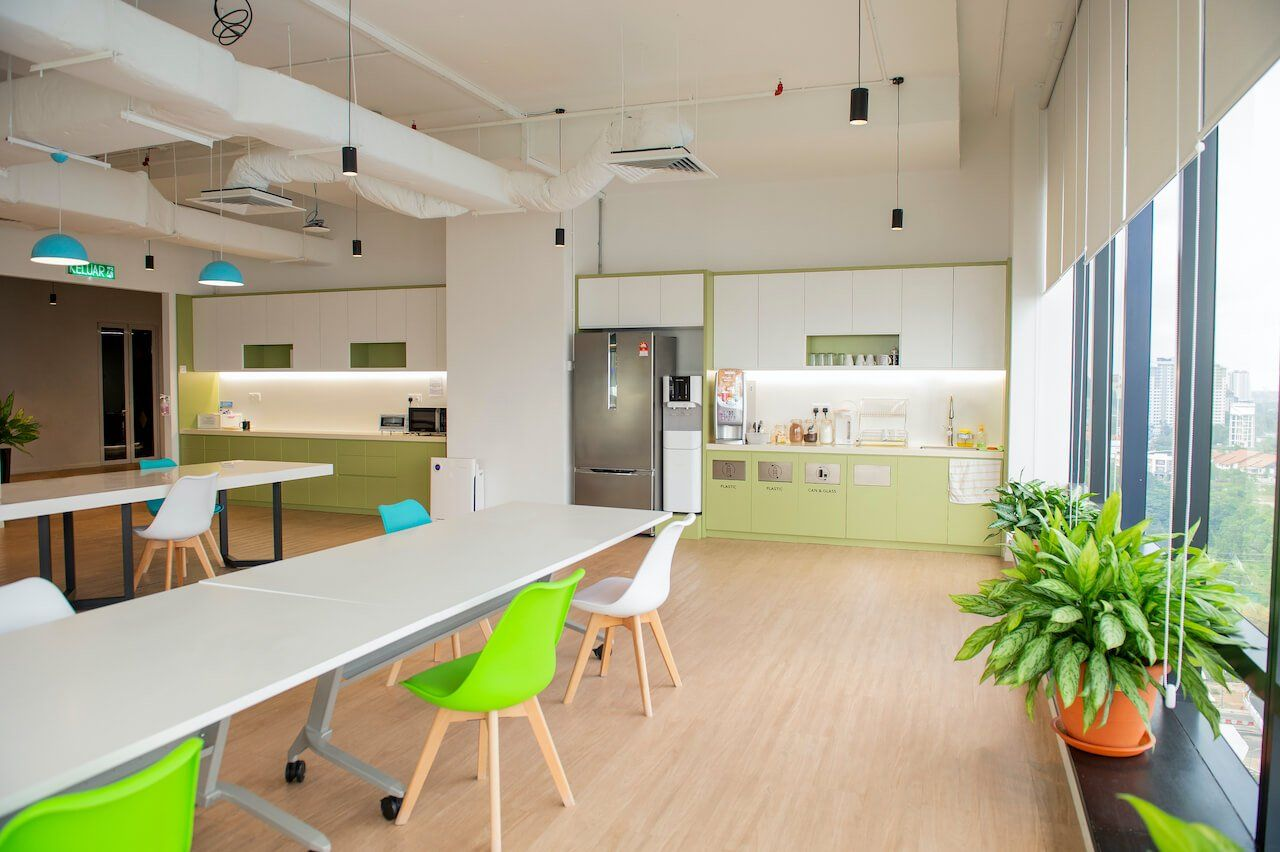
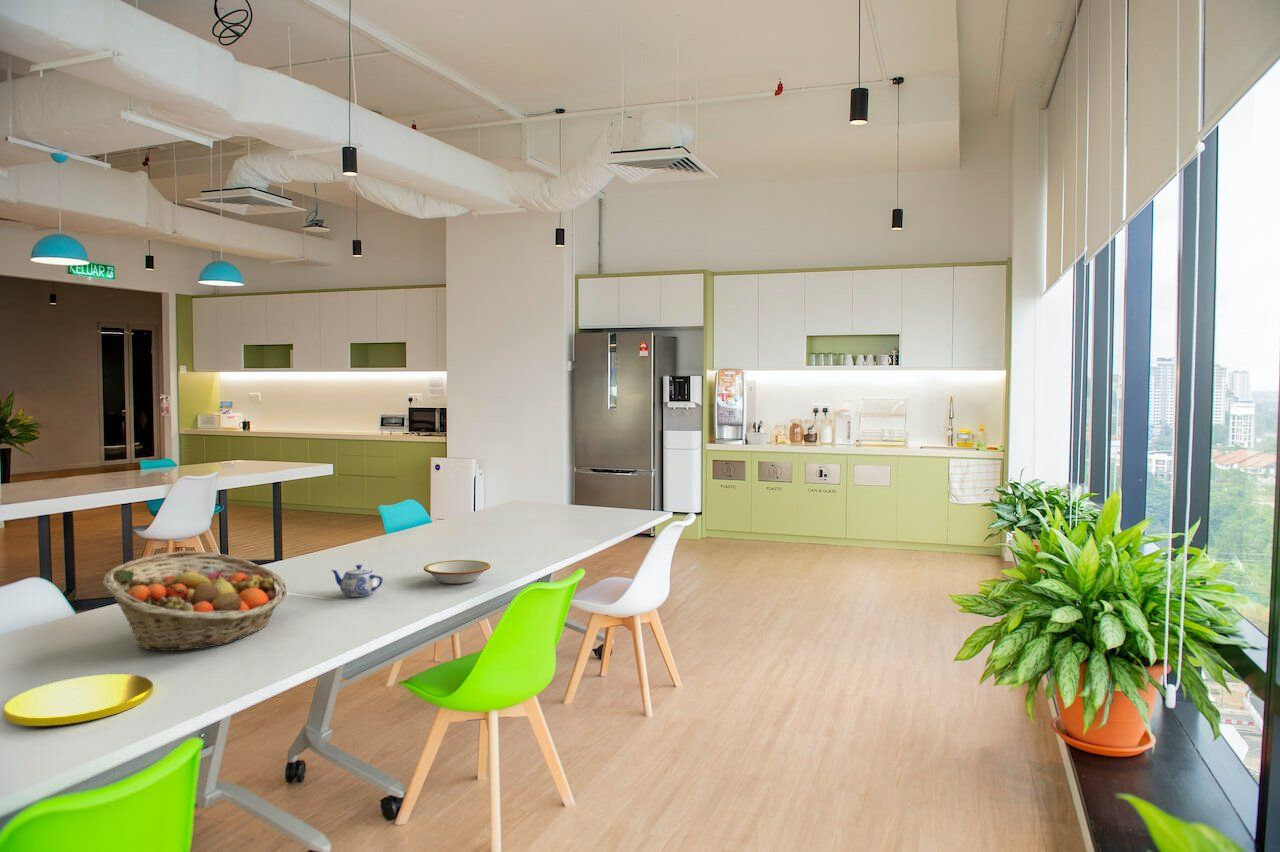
+ plate (81, 697)
+ bowl (457, 573)
+ teapot (356, 579)
+ fruit basket (200, 596)
